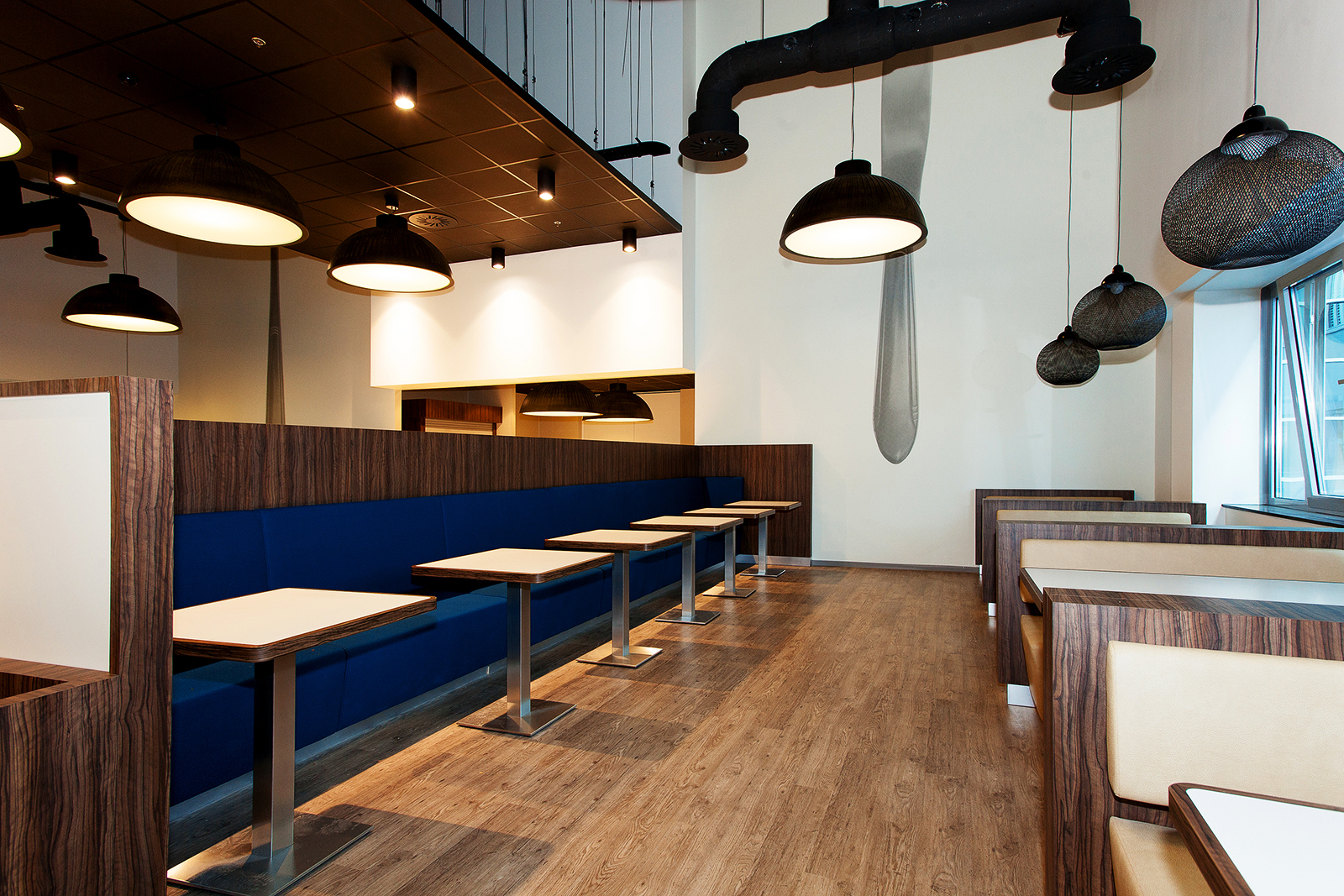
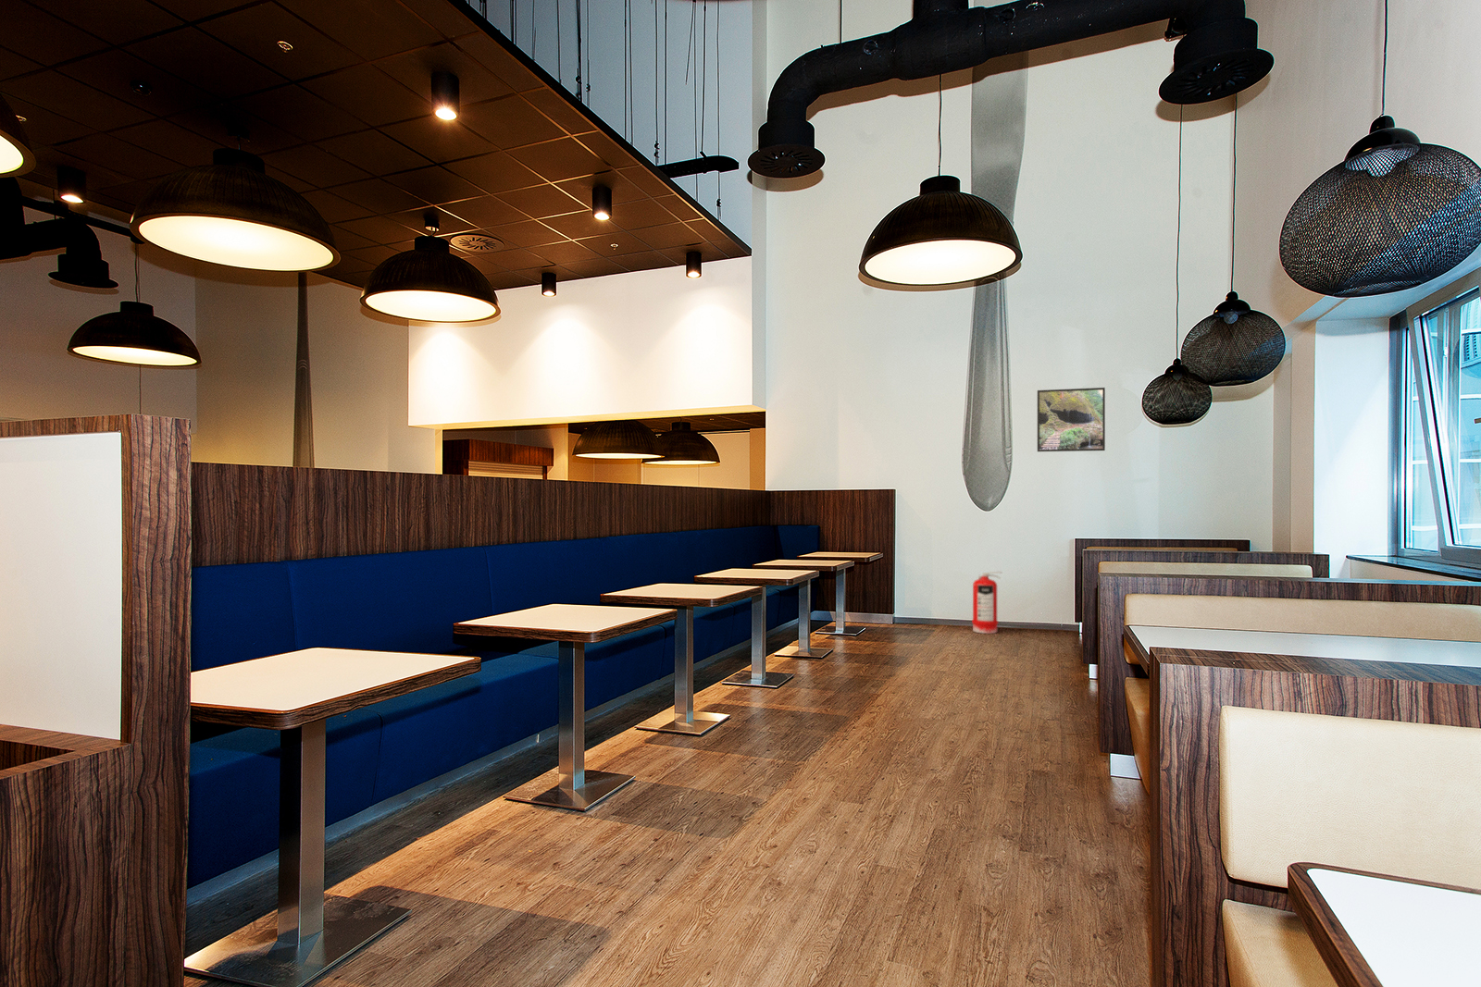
+ fire extinguisher (986, 600)
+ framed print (1070, 420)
